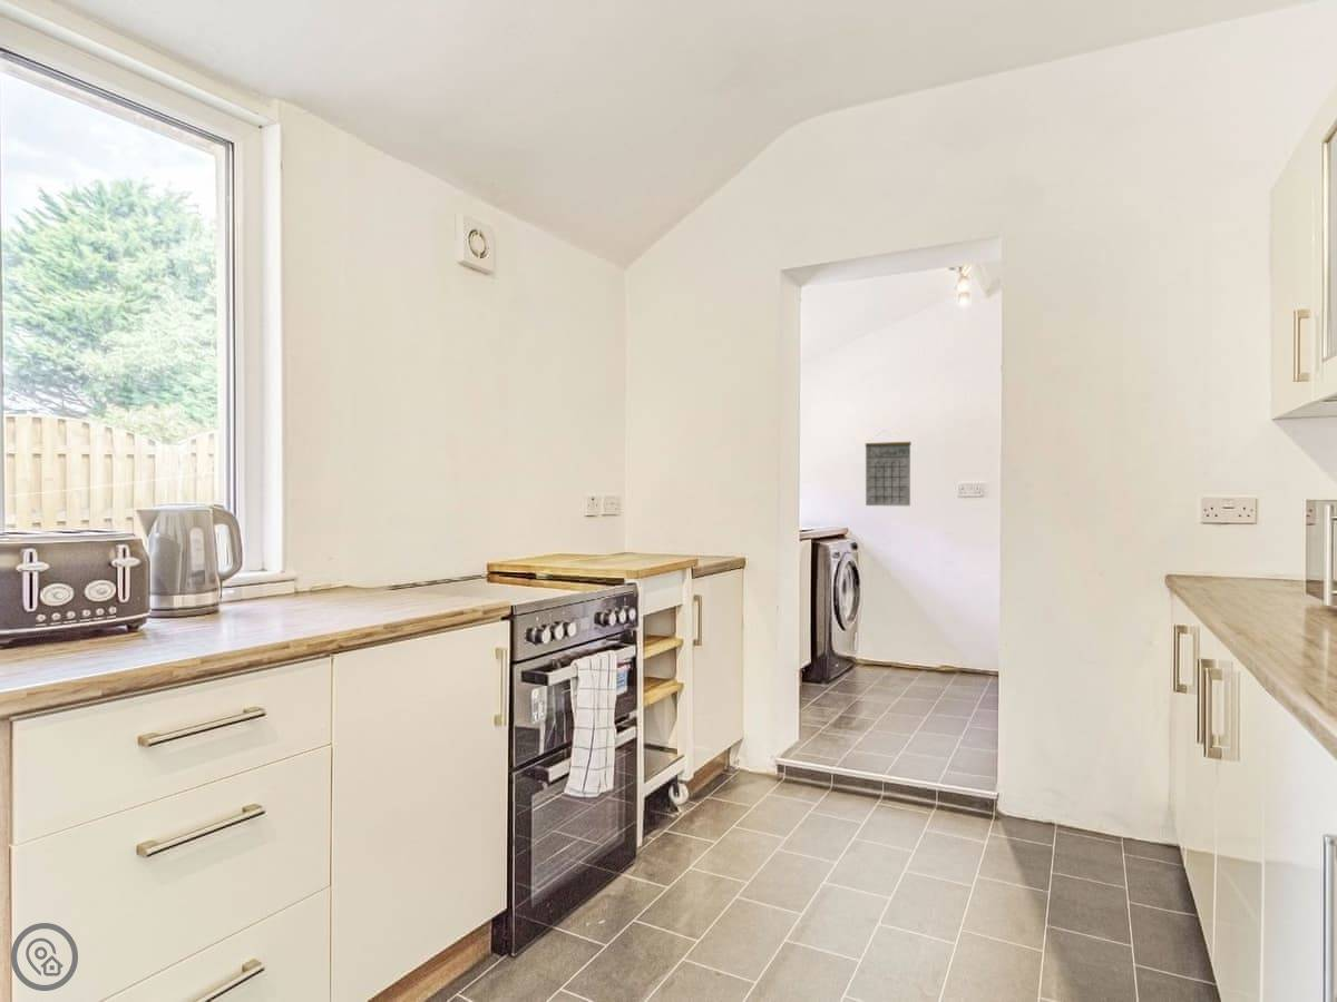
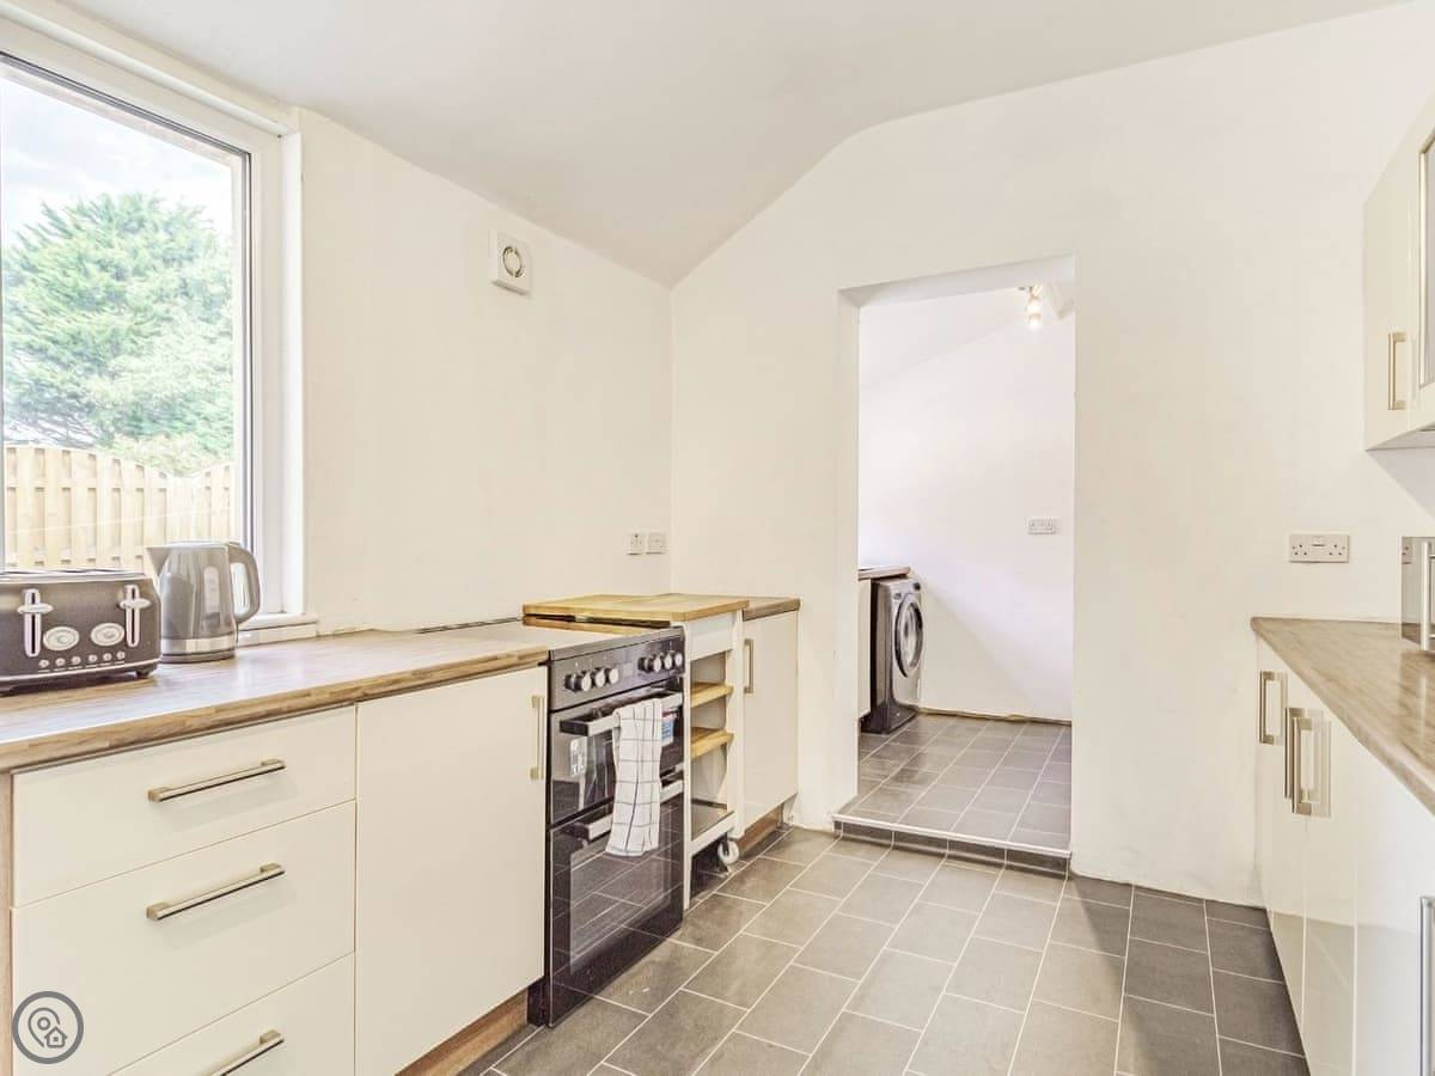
- calendar (887, 466)
